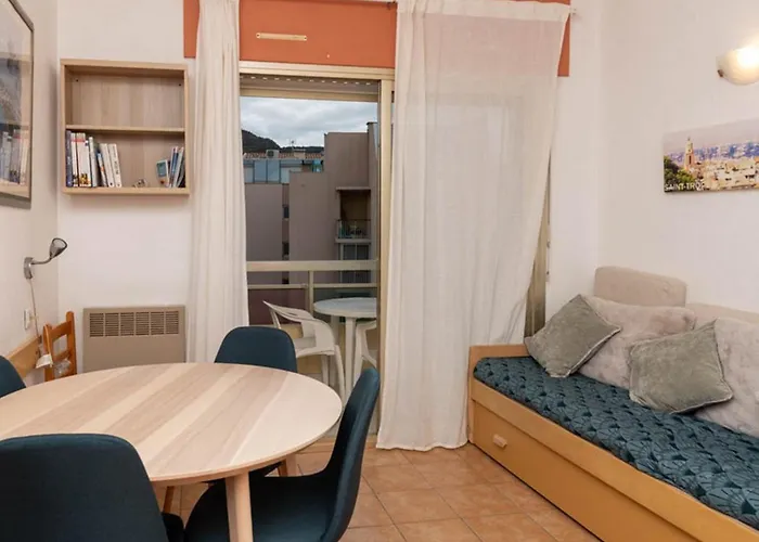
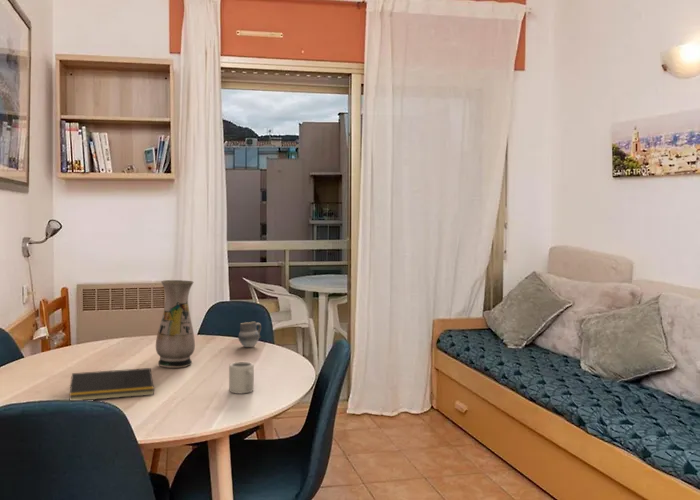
+ cup (243, 378)
+ cup (250, 334)
+ notepad (112, 383)
+ vase (175, 323)
